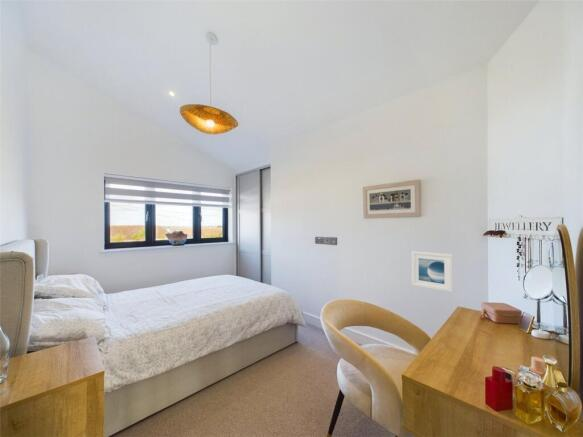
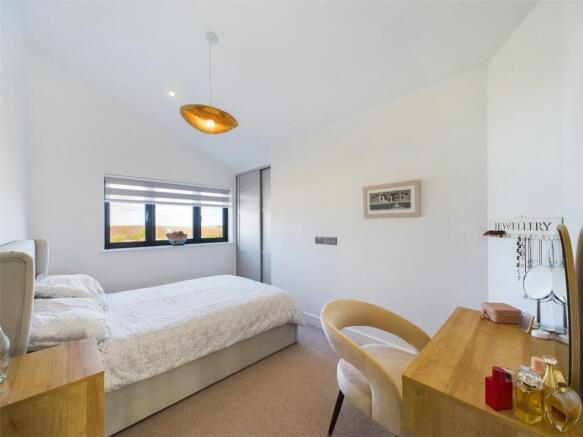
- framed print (431, 270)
